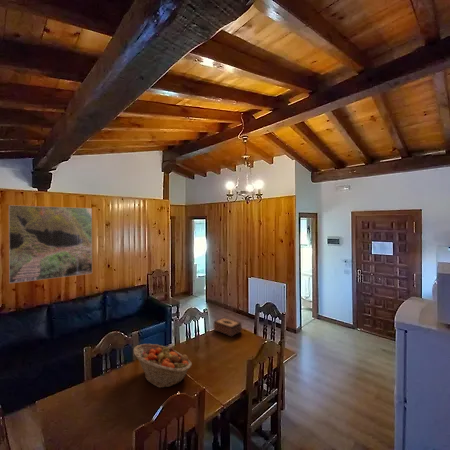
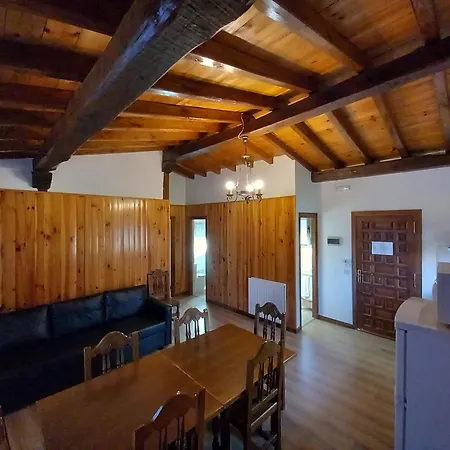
- fruit basket (162, 361)
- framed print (54, 242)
- tissue box (227, 326)
